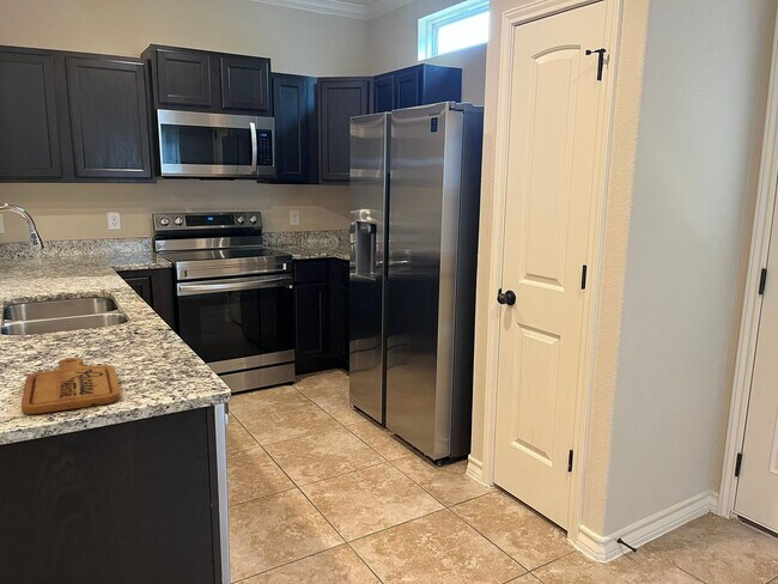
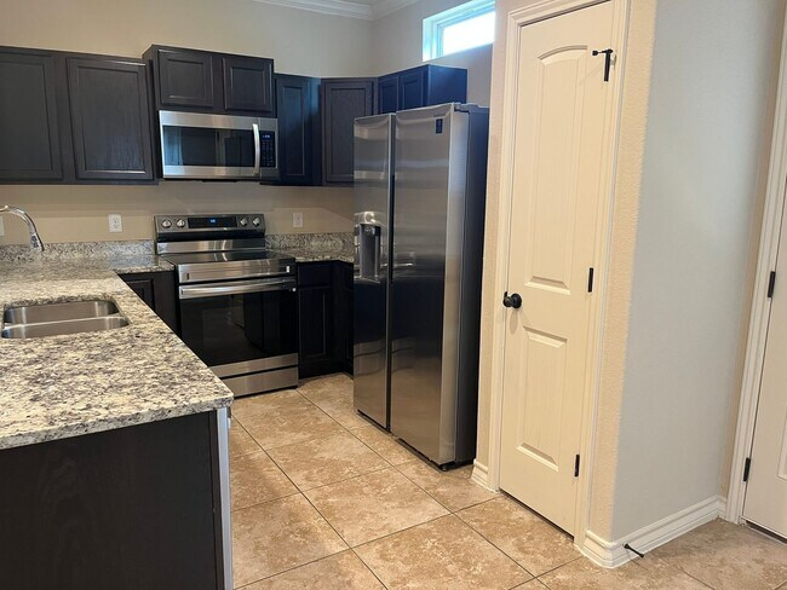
- cutting board (72, 379)
